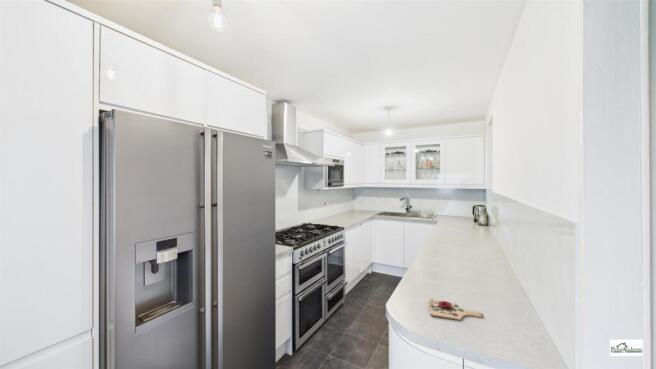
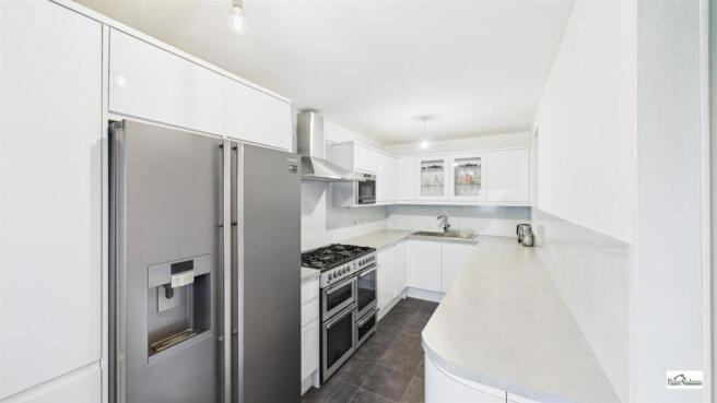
- cutting board (455, 308)
